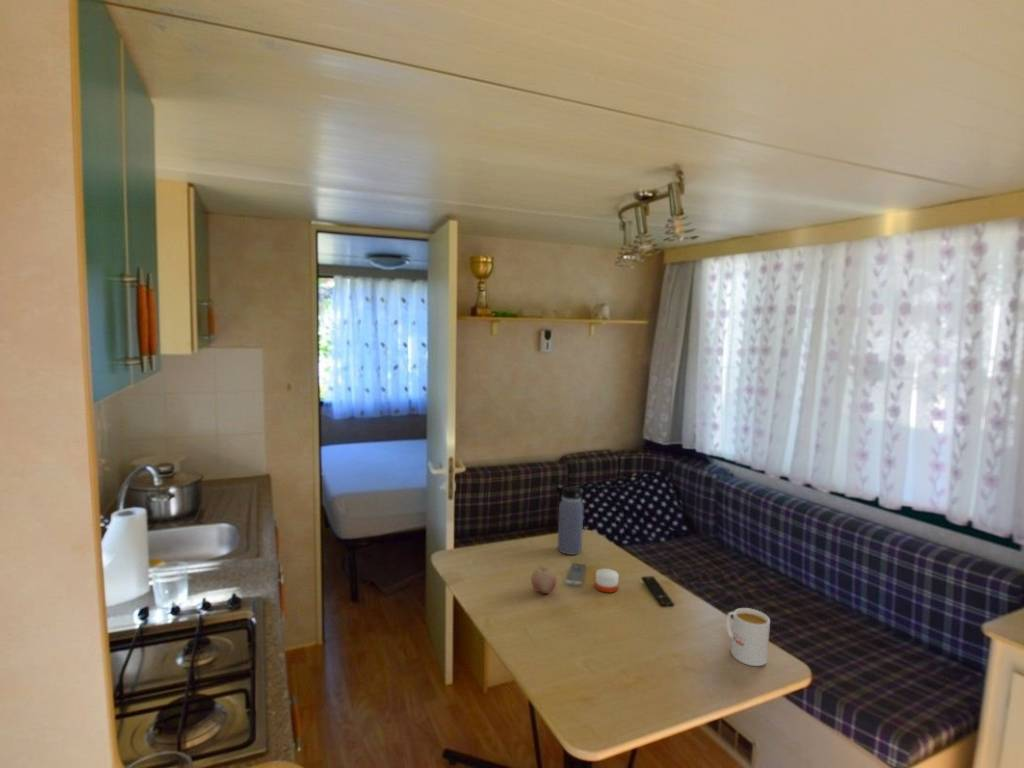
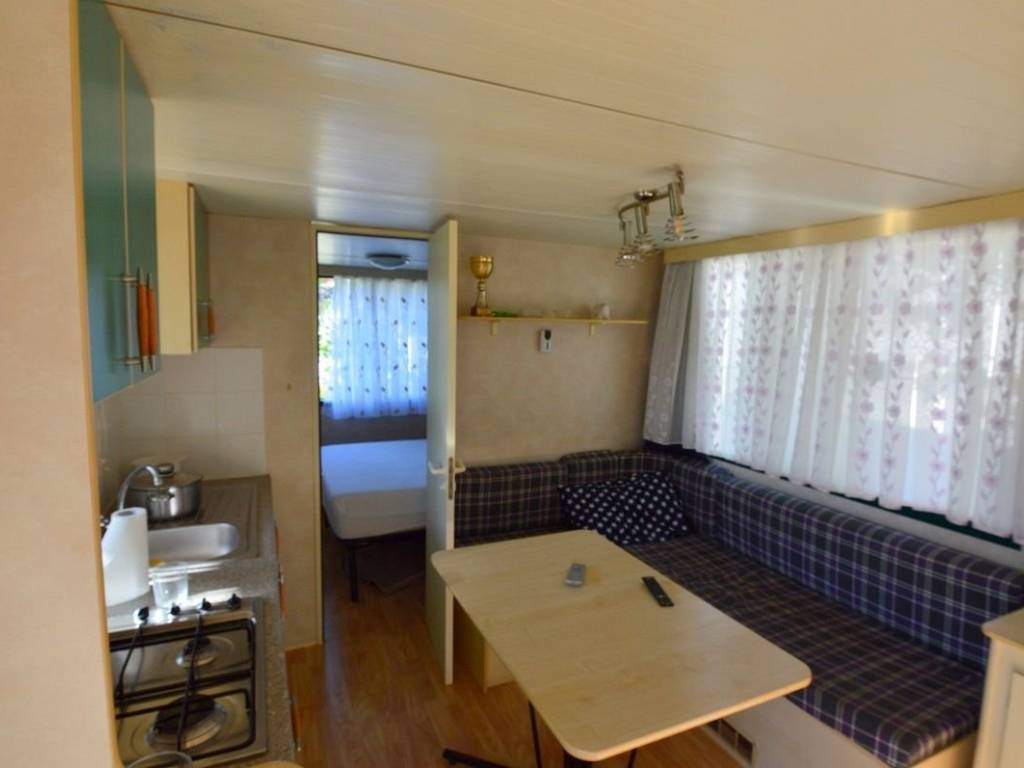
- candle (607, 572)
- water bottle (569, 515)
- fruit (543, 579)
- mug (744, 633)
